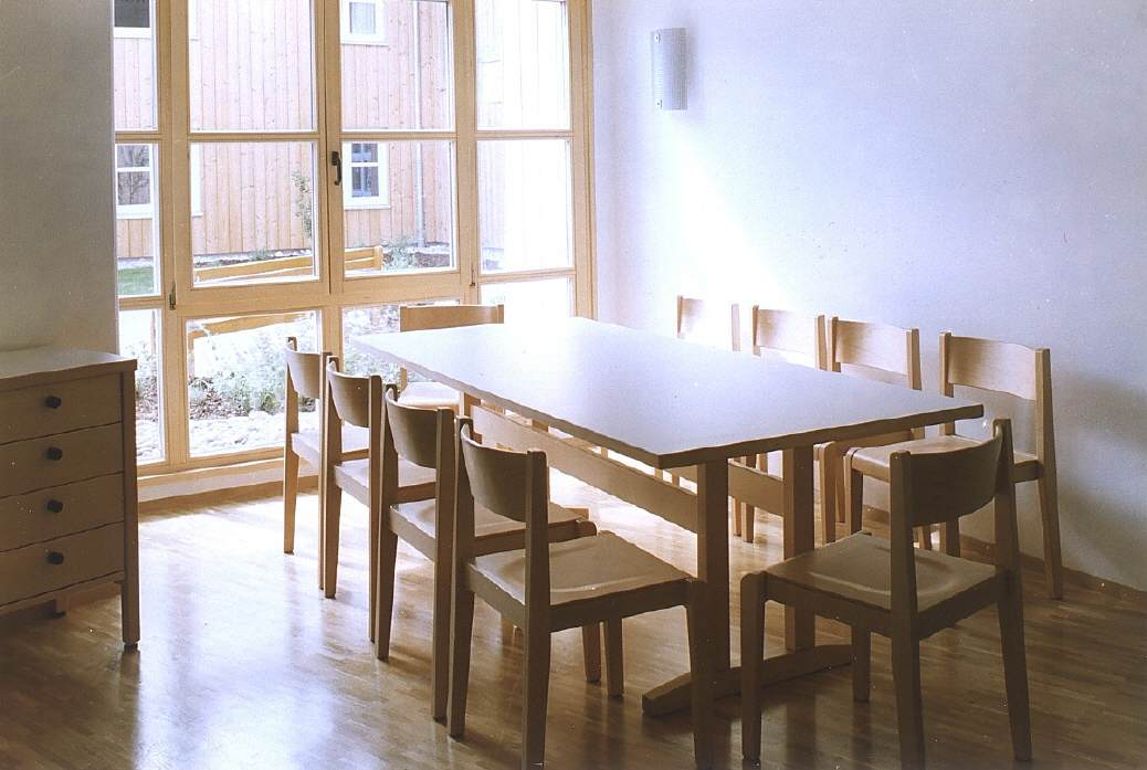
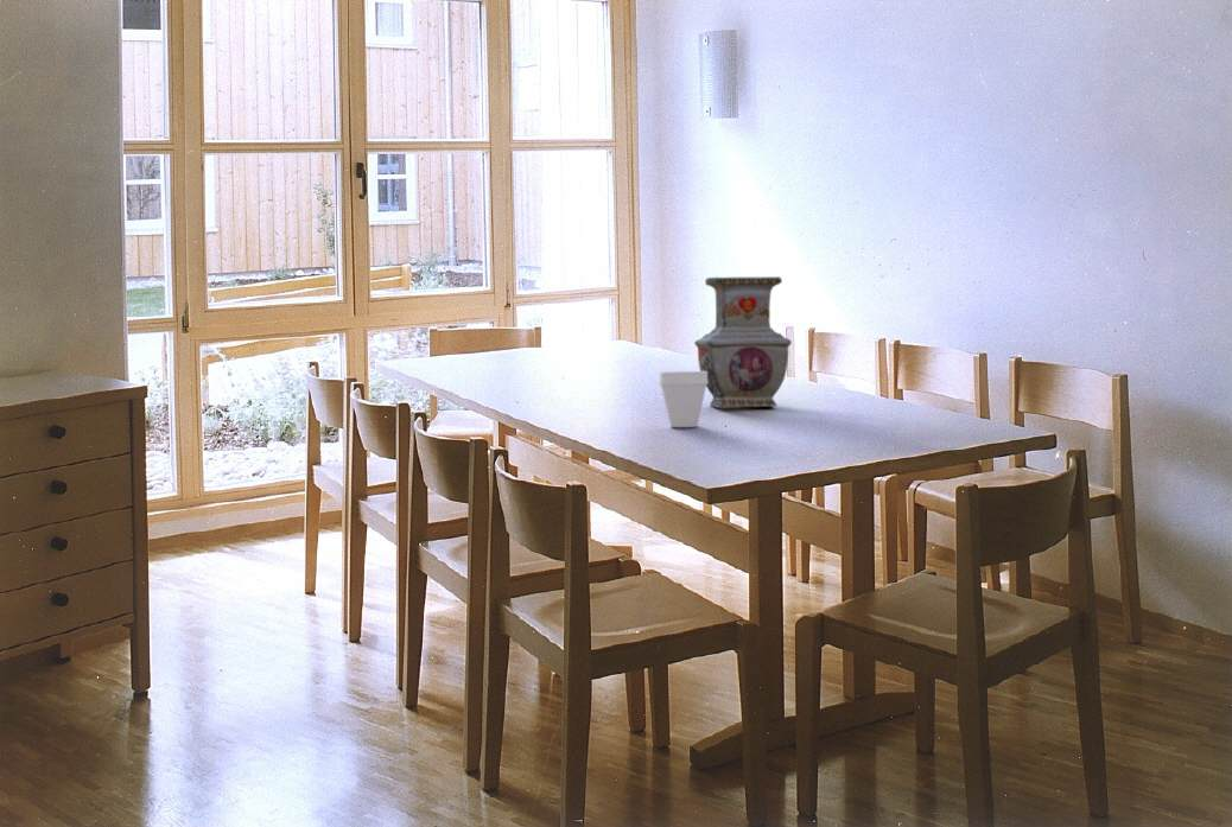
+ vase (742, 342)
+ cup (684, 399)
